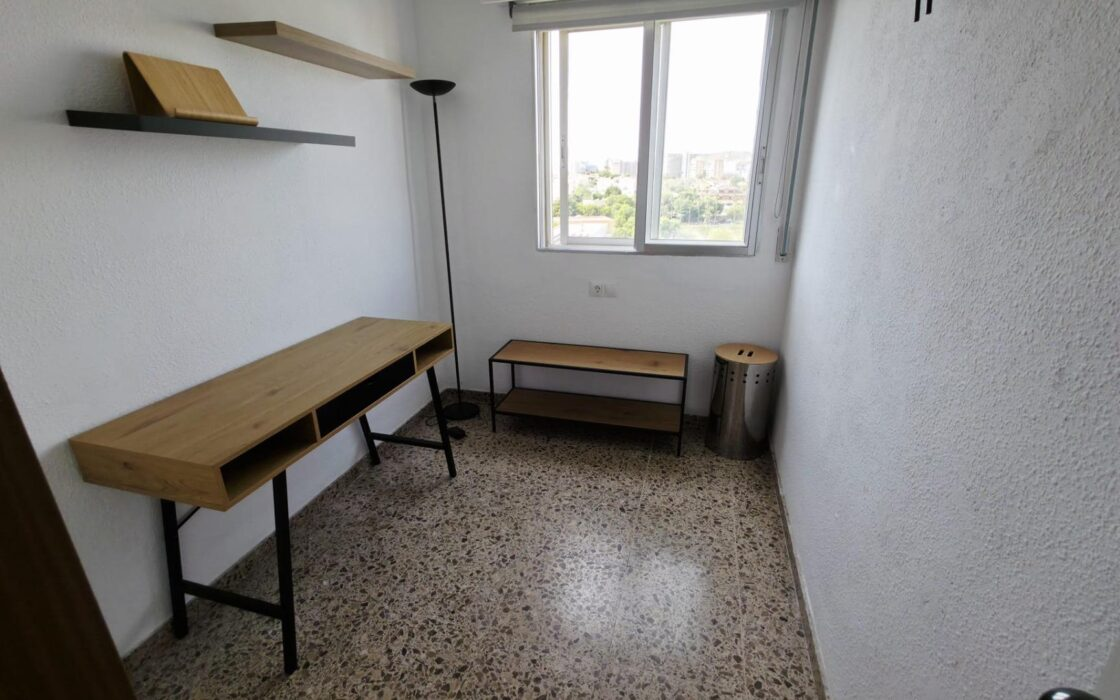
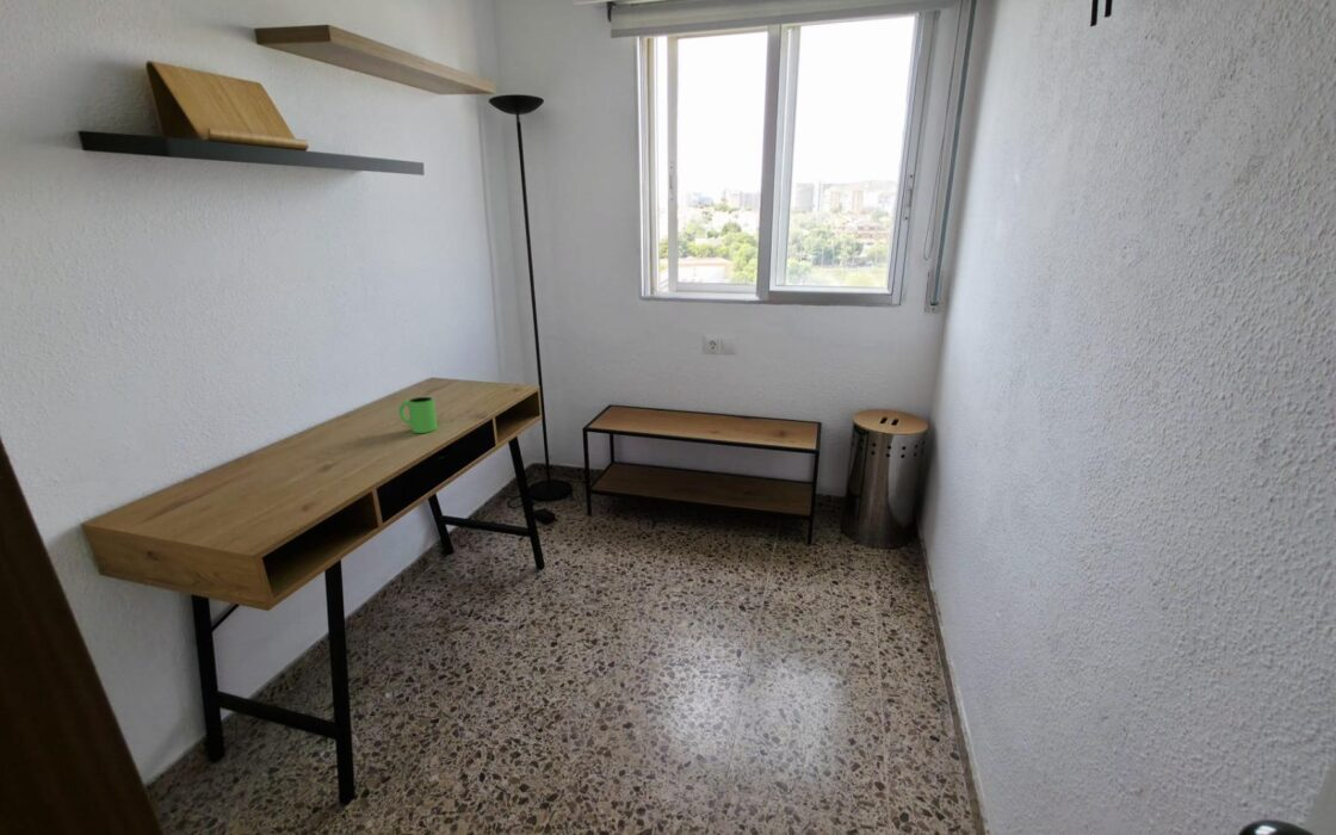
+ mug (416, 414)
